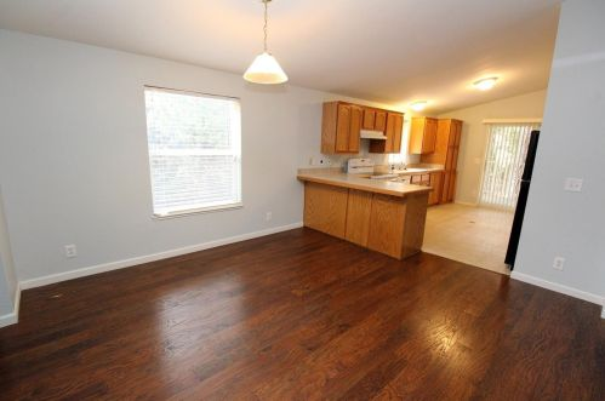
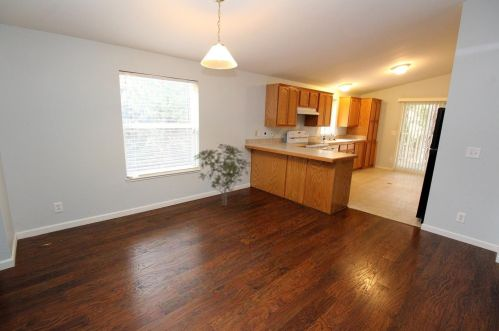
+ shrub (224, 175)
